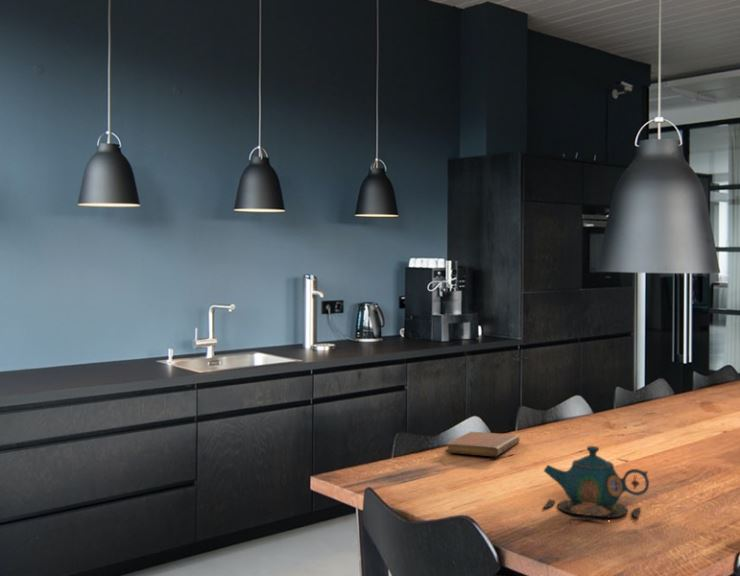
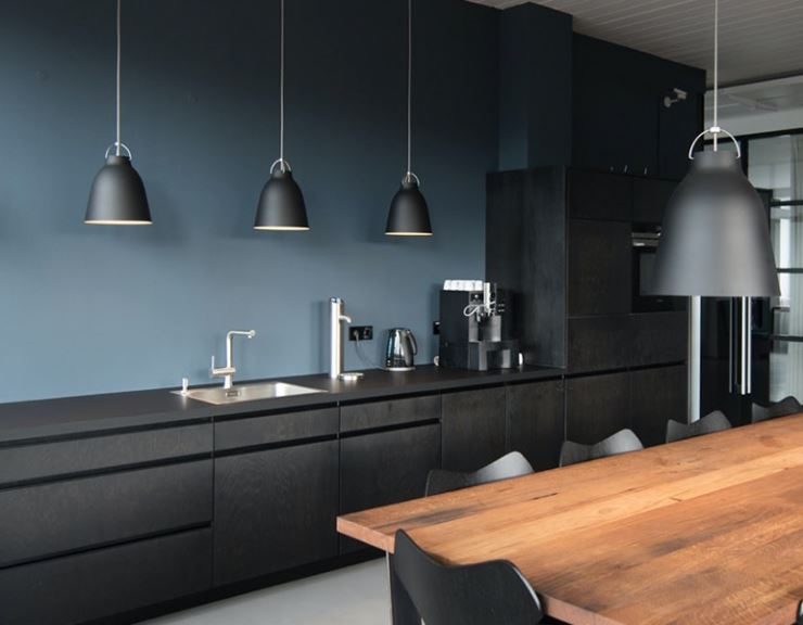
- teapot (594, 477)
- notebook (483, 443)
